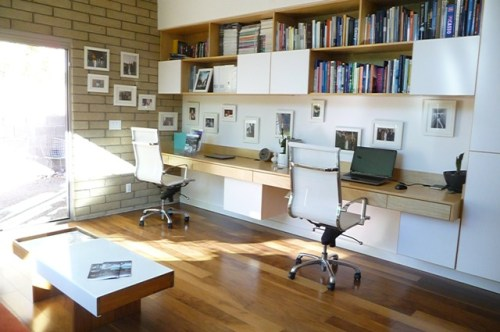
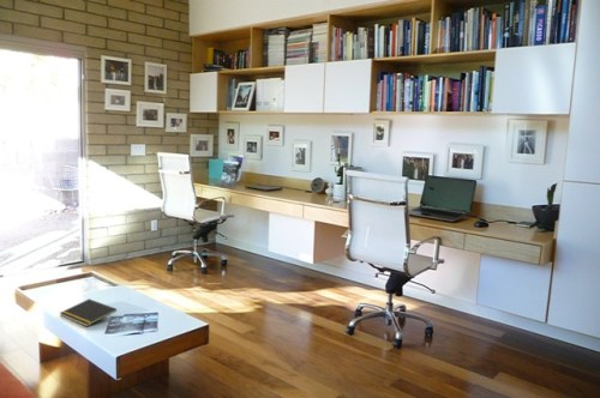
+ notepad (88, 312)
